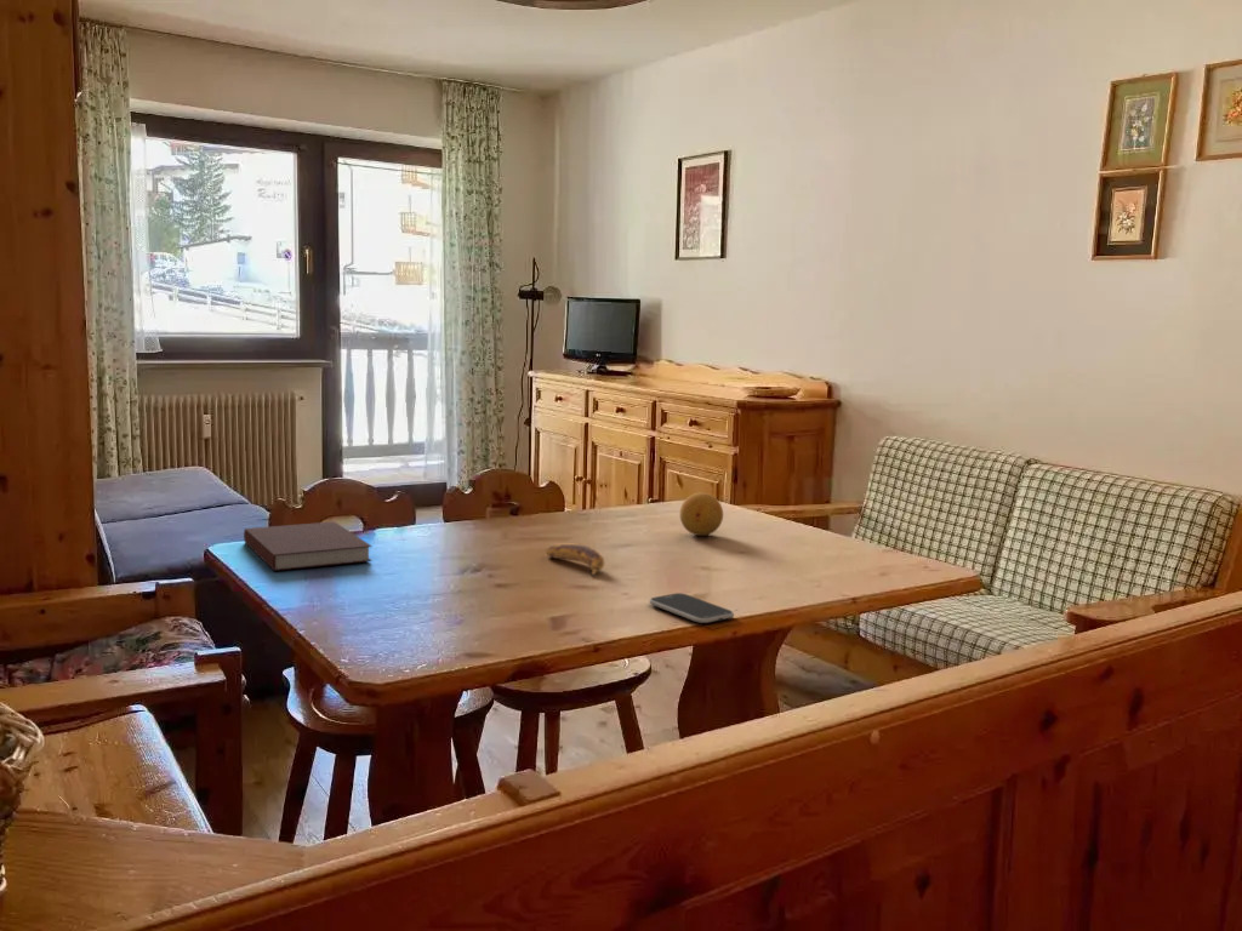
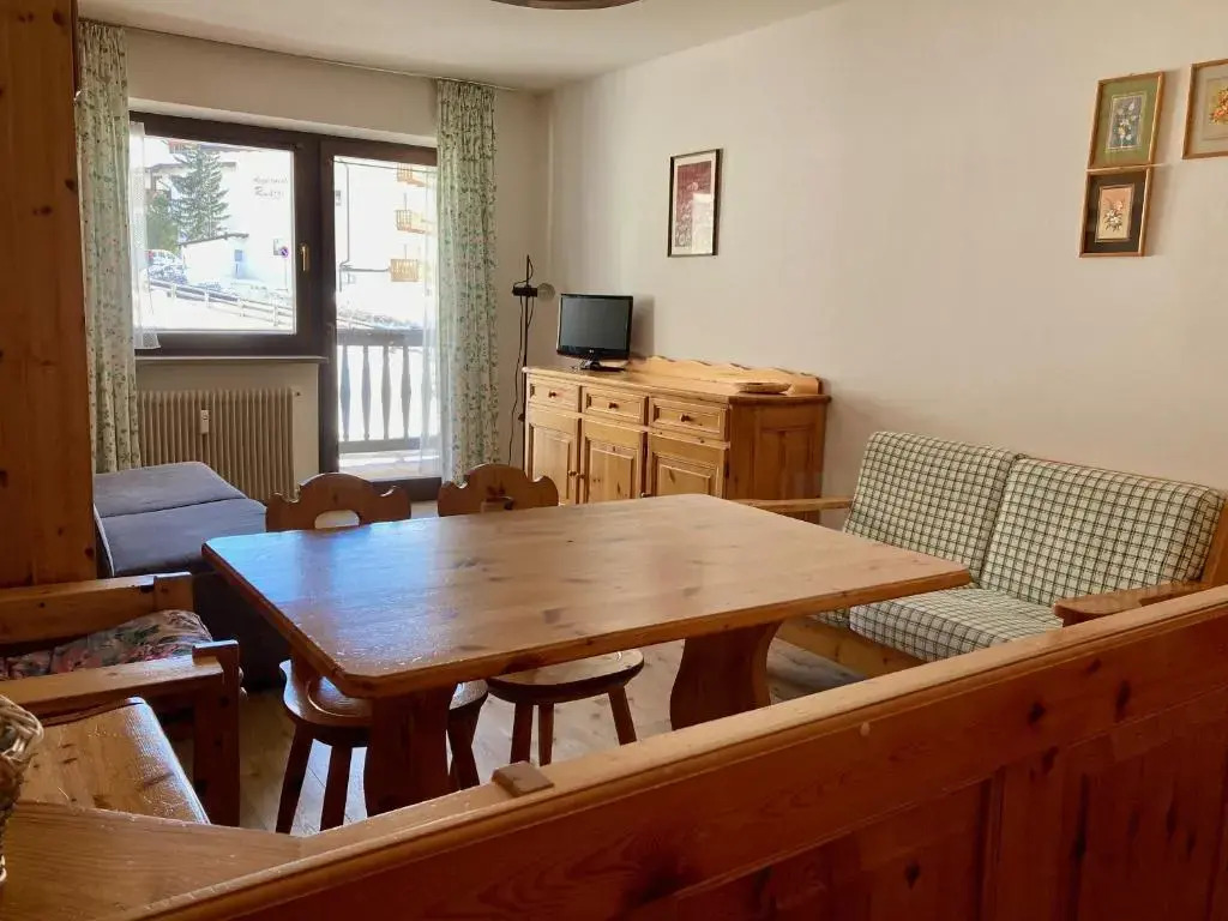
- fruit (701, 514)
- smartphone (690, 607)
- banana (575, 554)
- notebook (306, 544)
